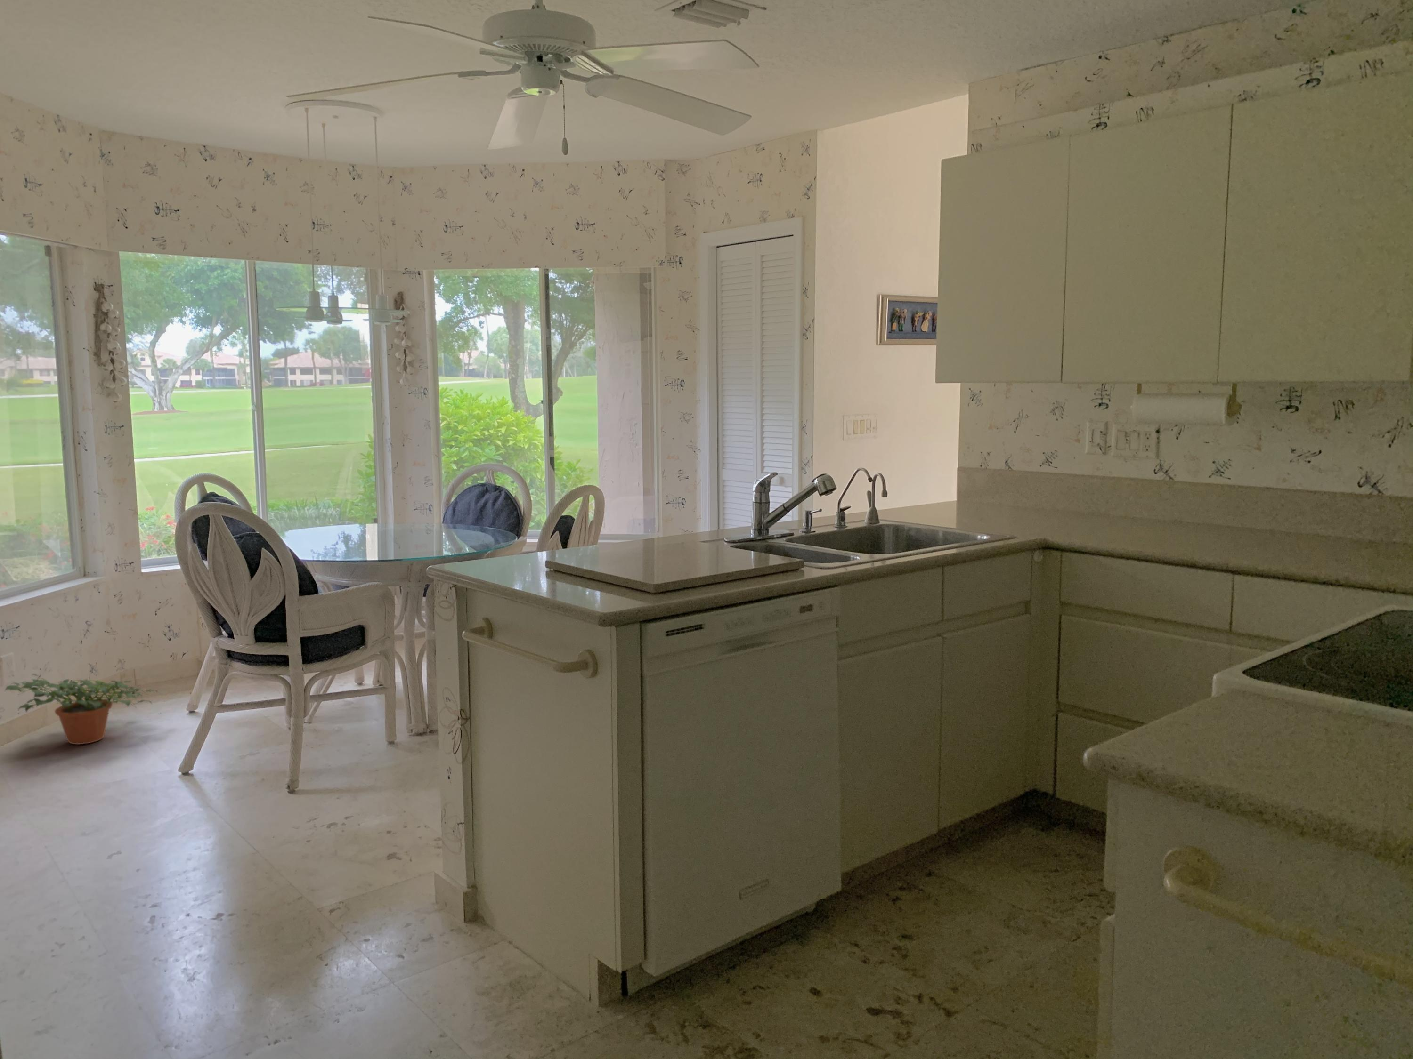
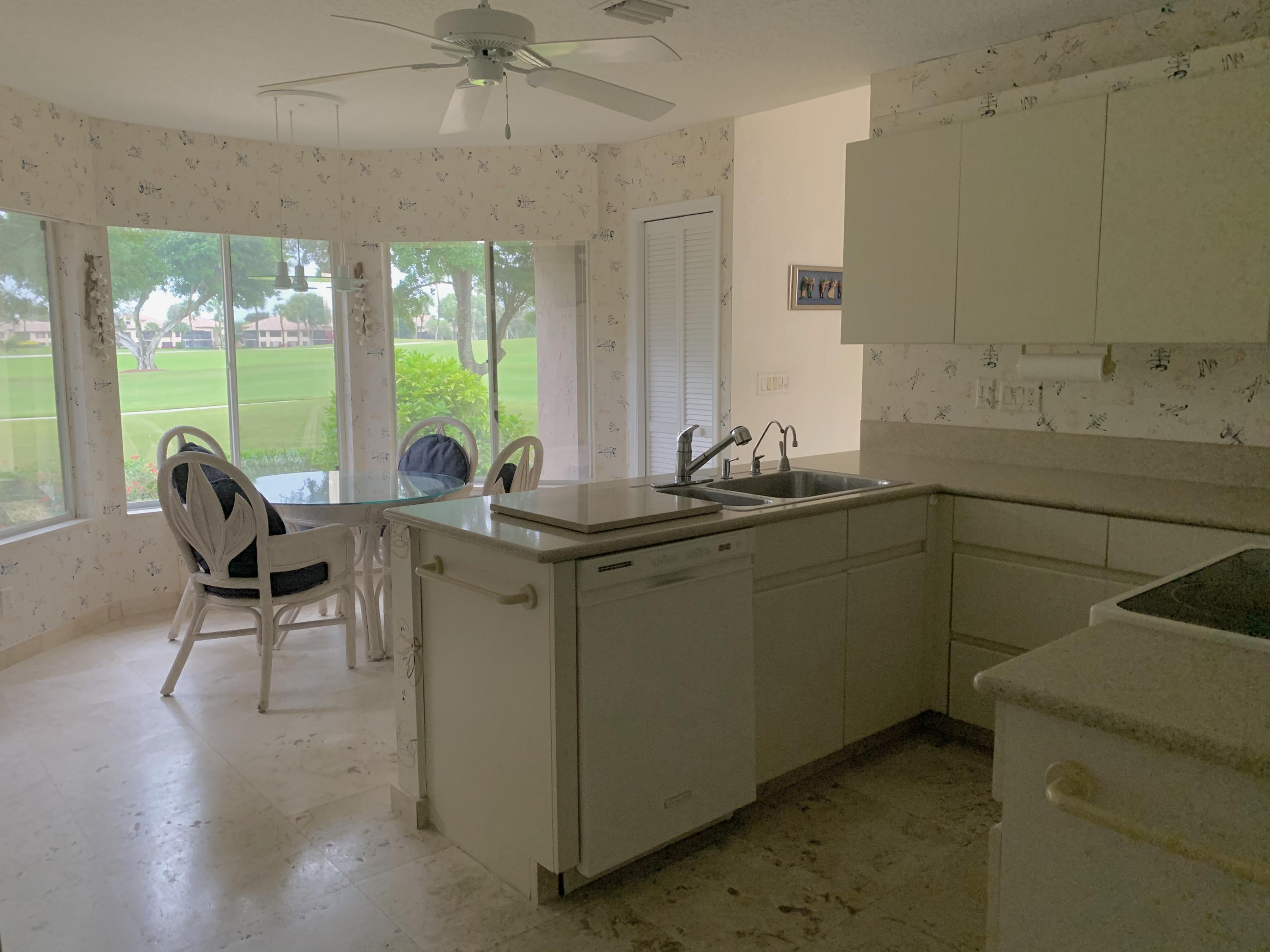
- potted plant (86, 704)
